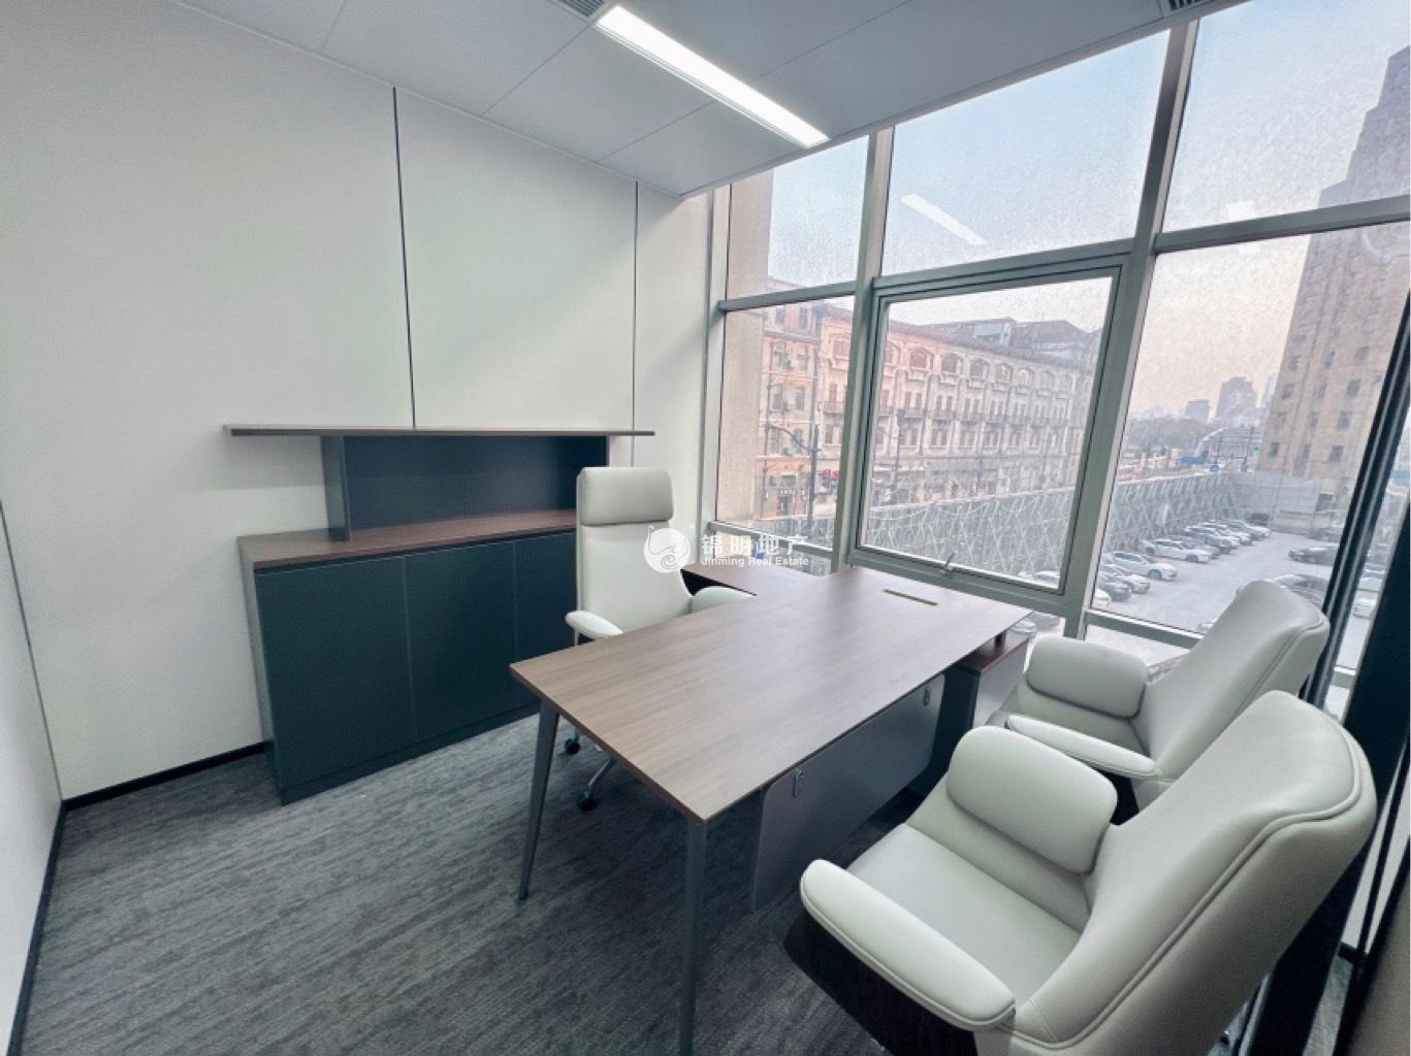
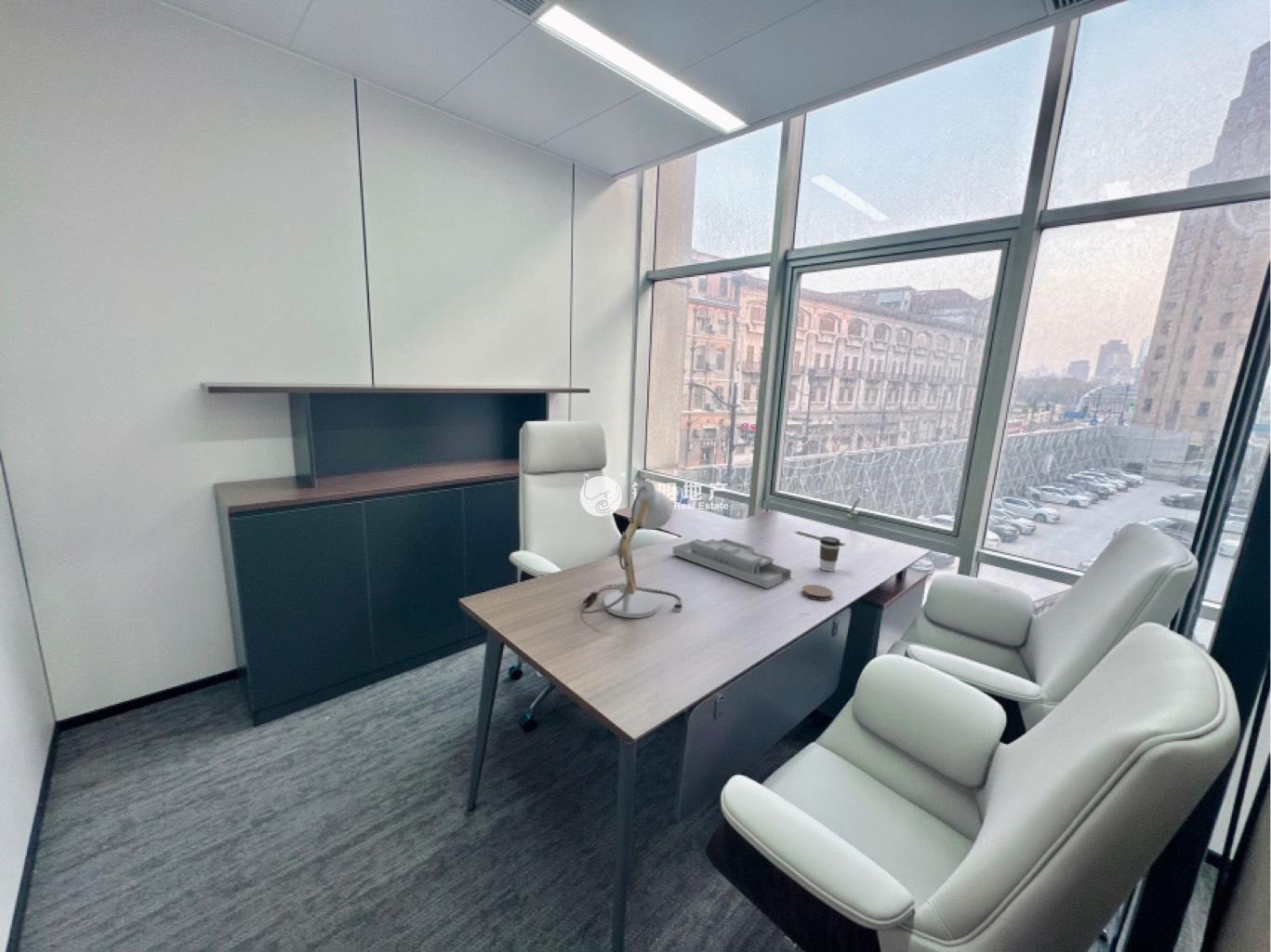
+ desk lamp (630, 546)
+ coaster (816, 591)
+ desk organizer (729, 555)
+ coffee cup (828, 553)
